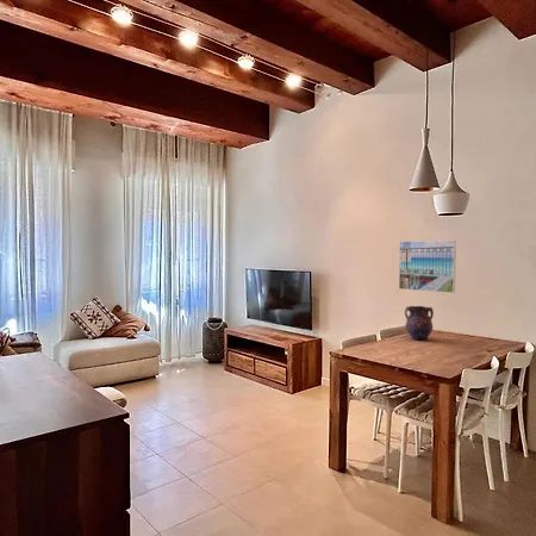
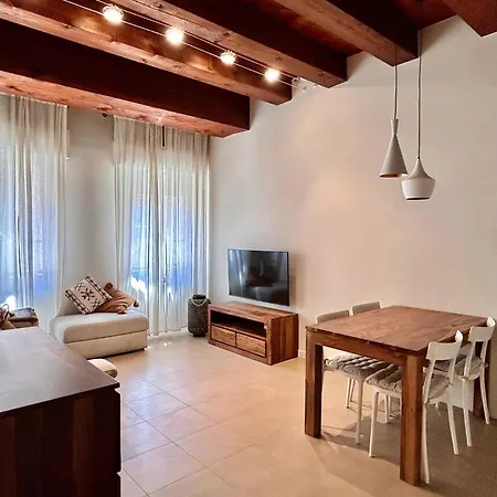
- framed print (425, 266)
- vase (418, 322)
